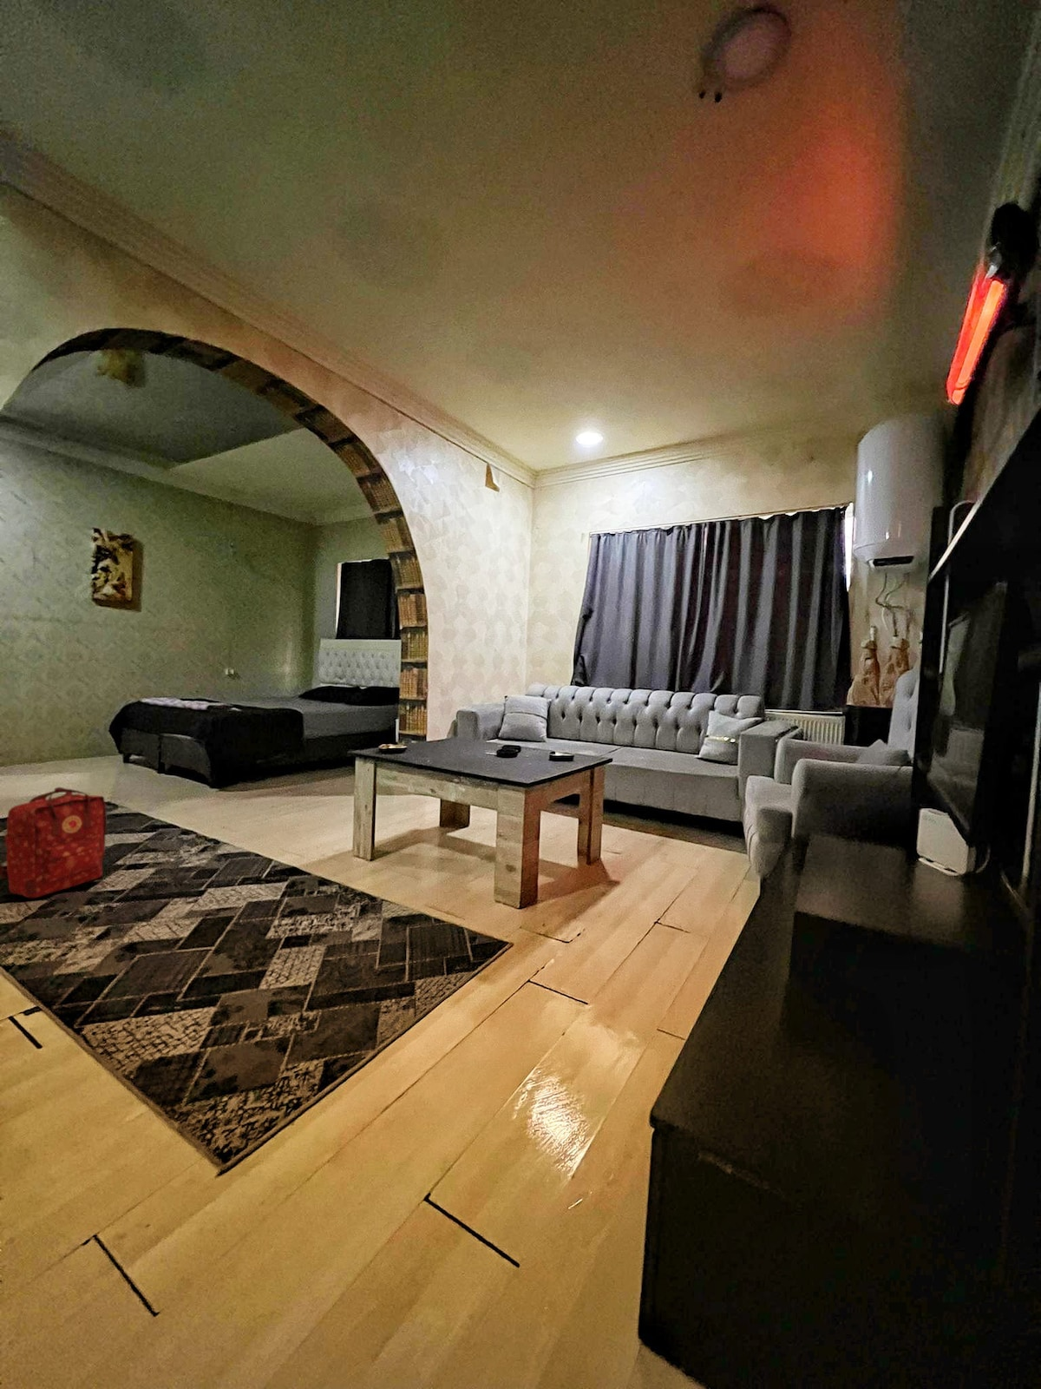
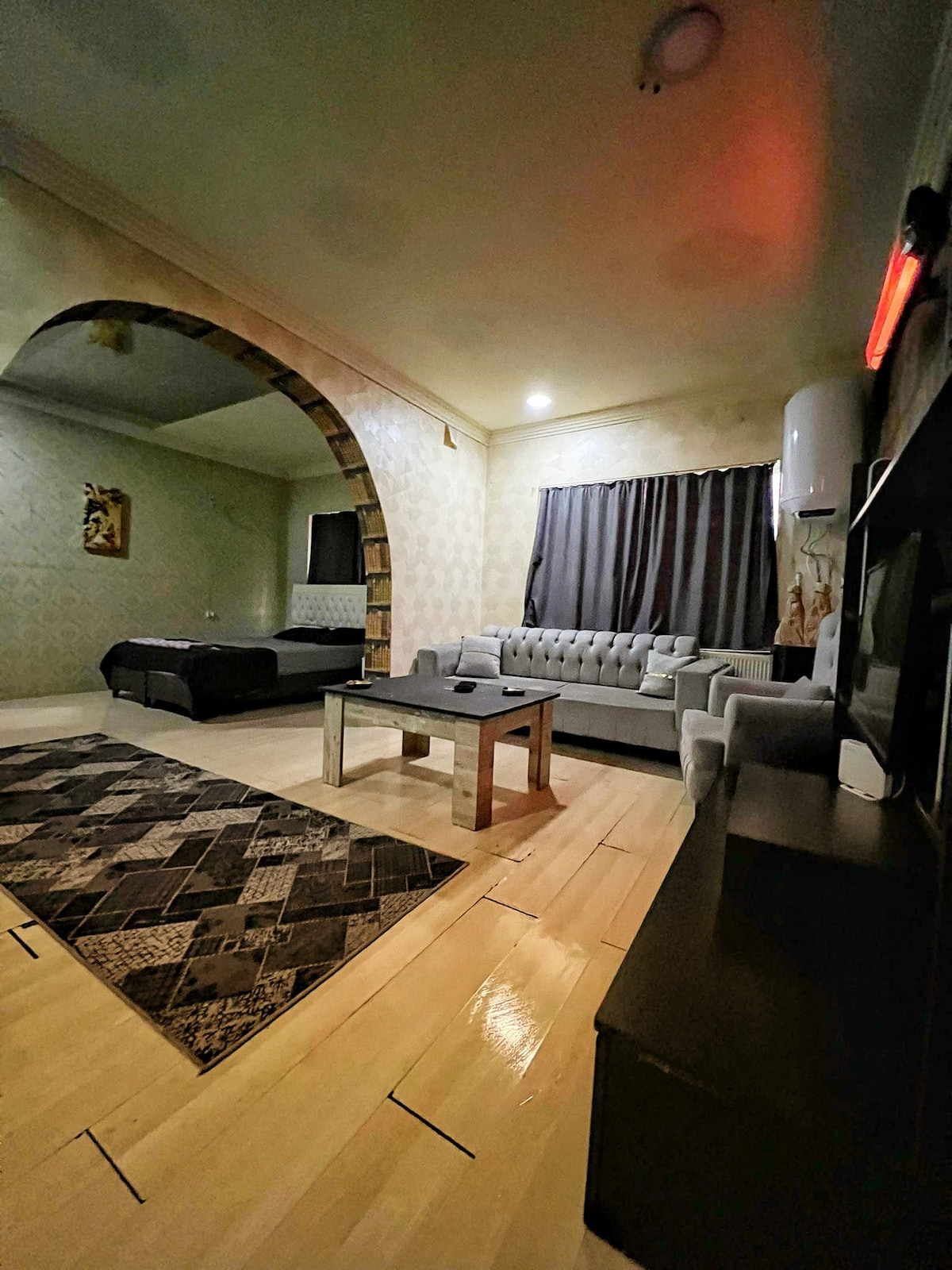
- backpack (52, 836)
